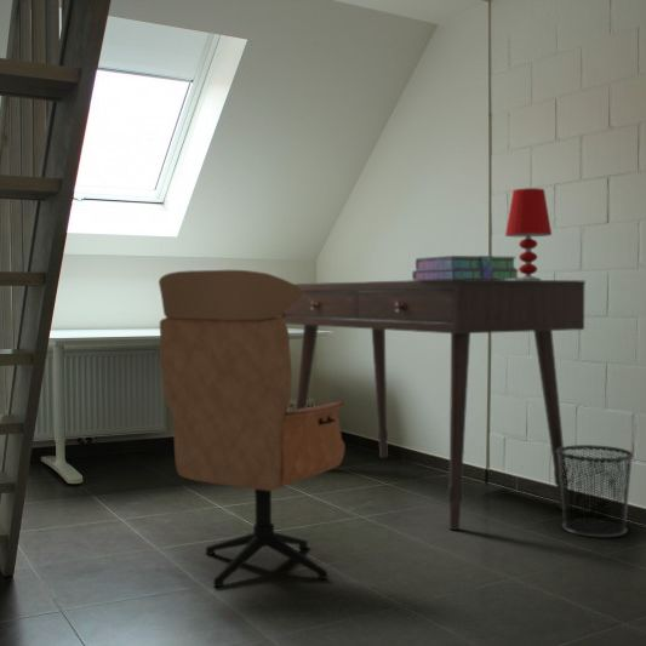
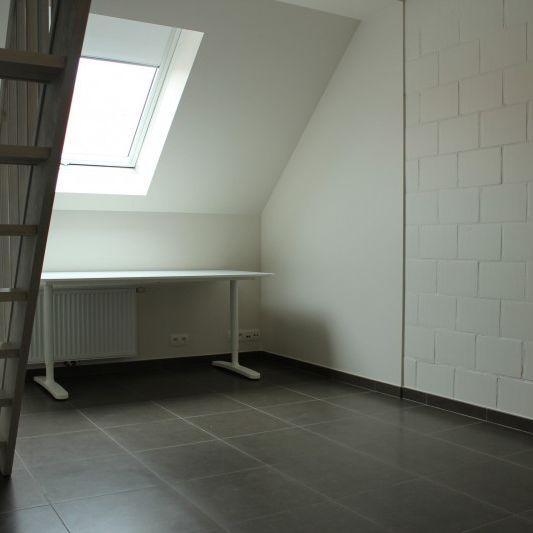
- office chair (261, 419)
- waste bin (594, 490)
- table lamp (527, 235)
- stack of books (464, 268)
- desk (385, 384)
